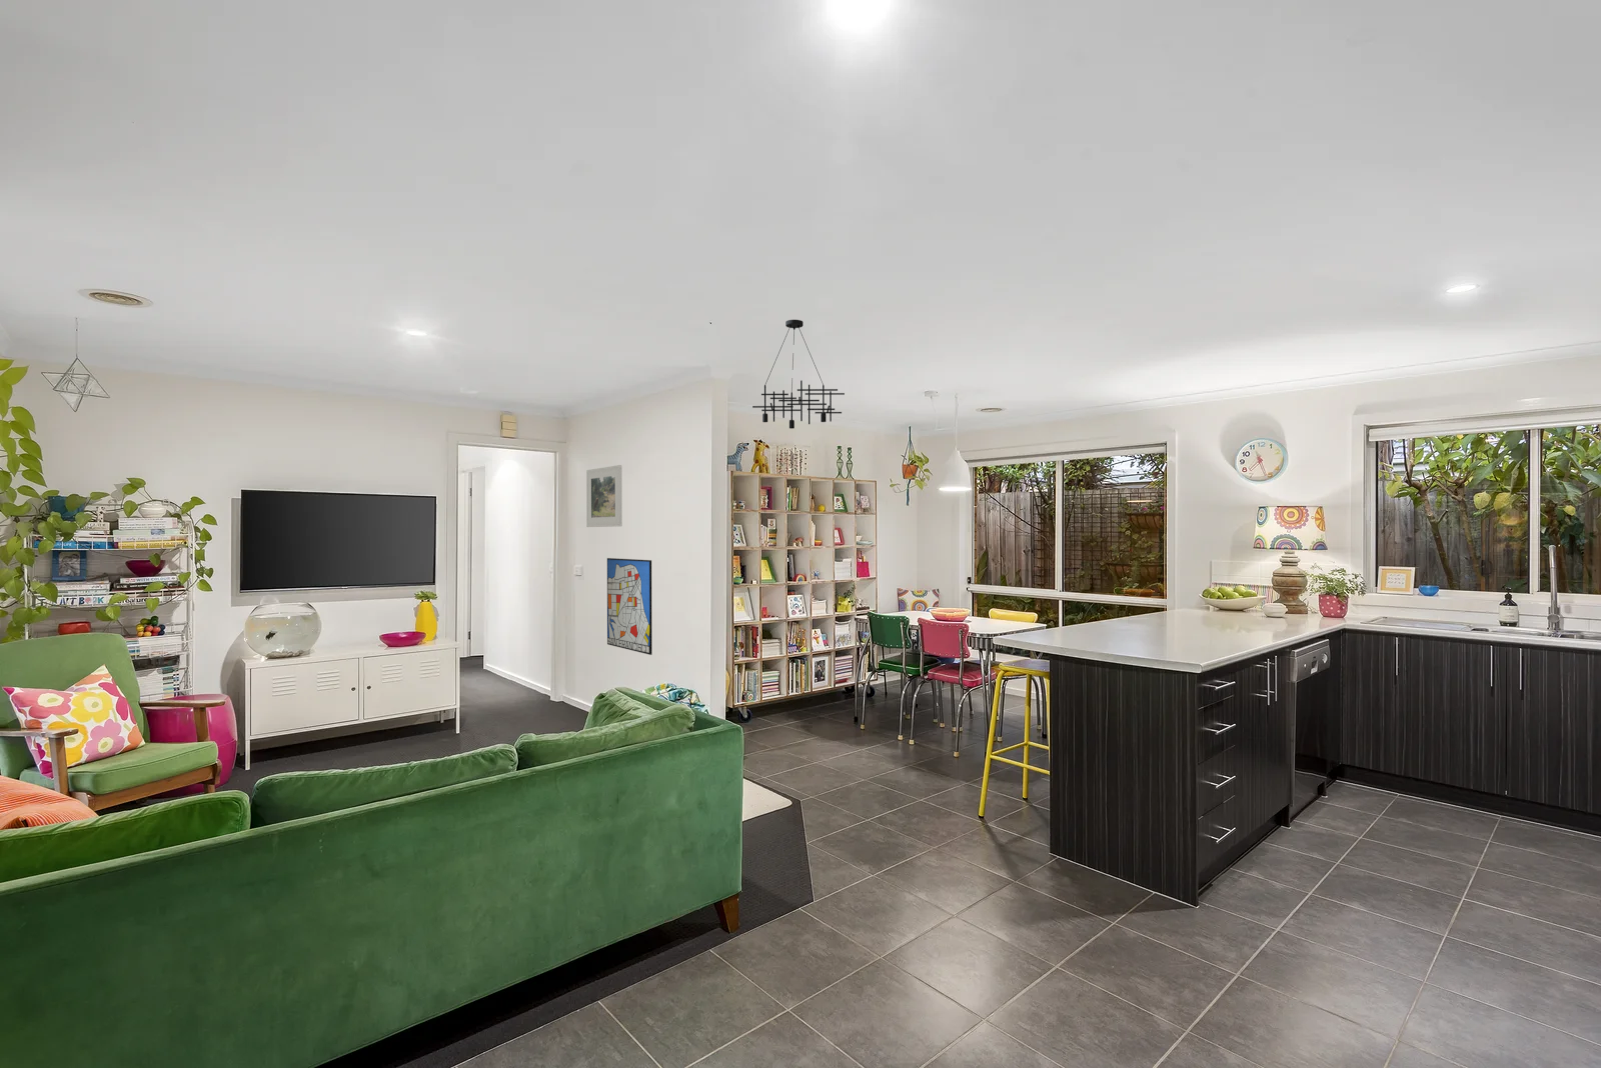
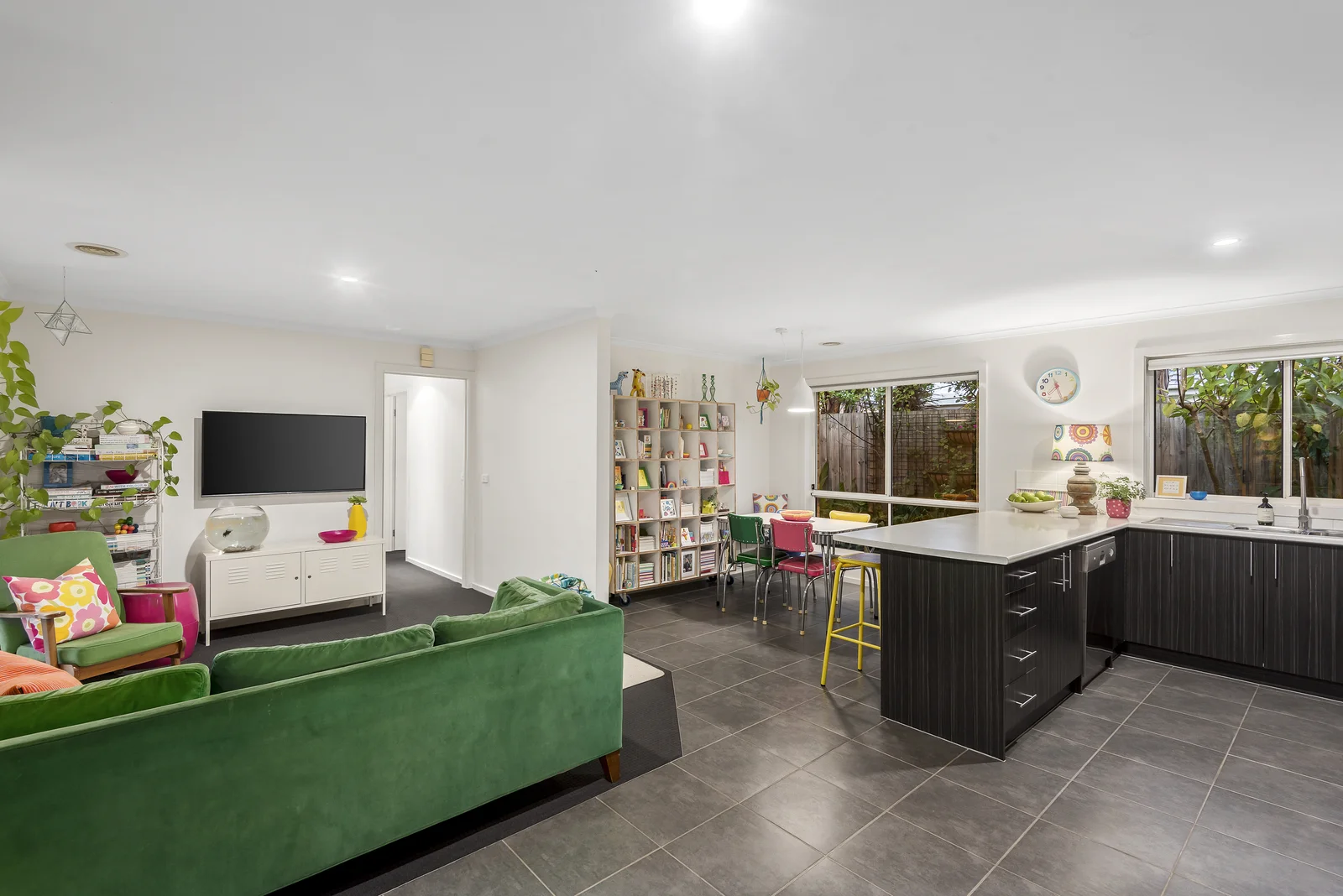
- chandelier (801, 380)
- wall art (627, 604)
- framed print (603, 497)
